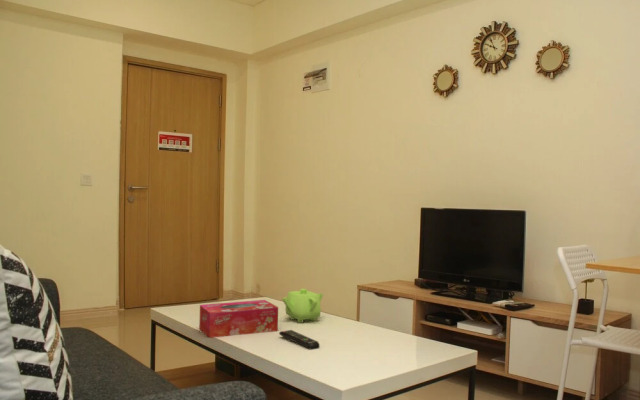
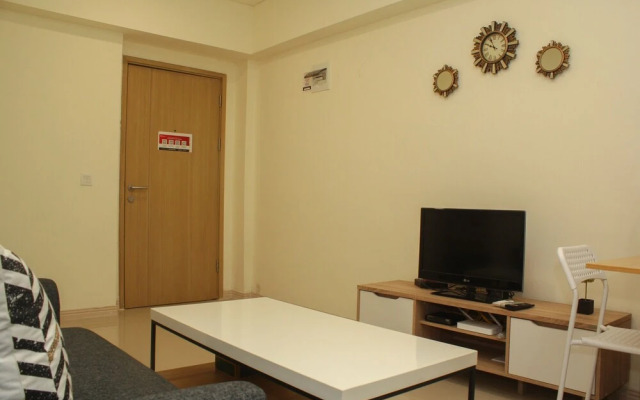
- remote control (298, 339)
- tissue box (238, 317)
- teapot (302, 304)
